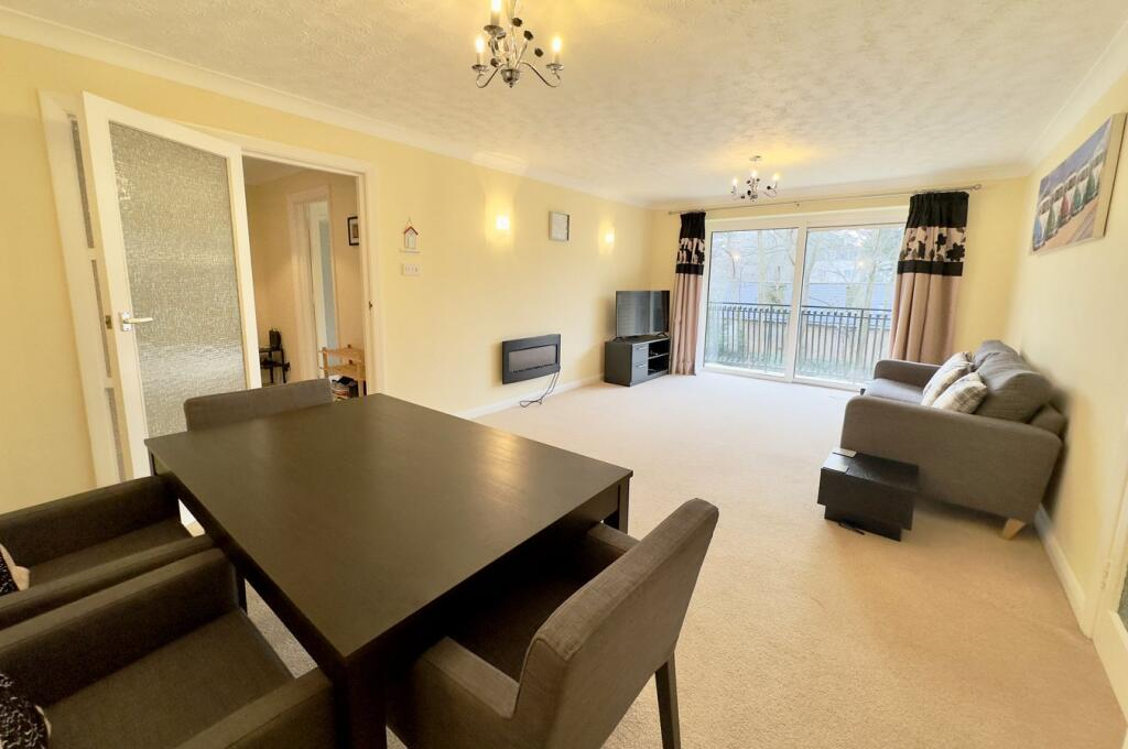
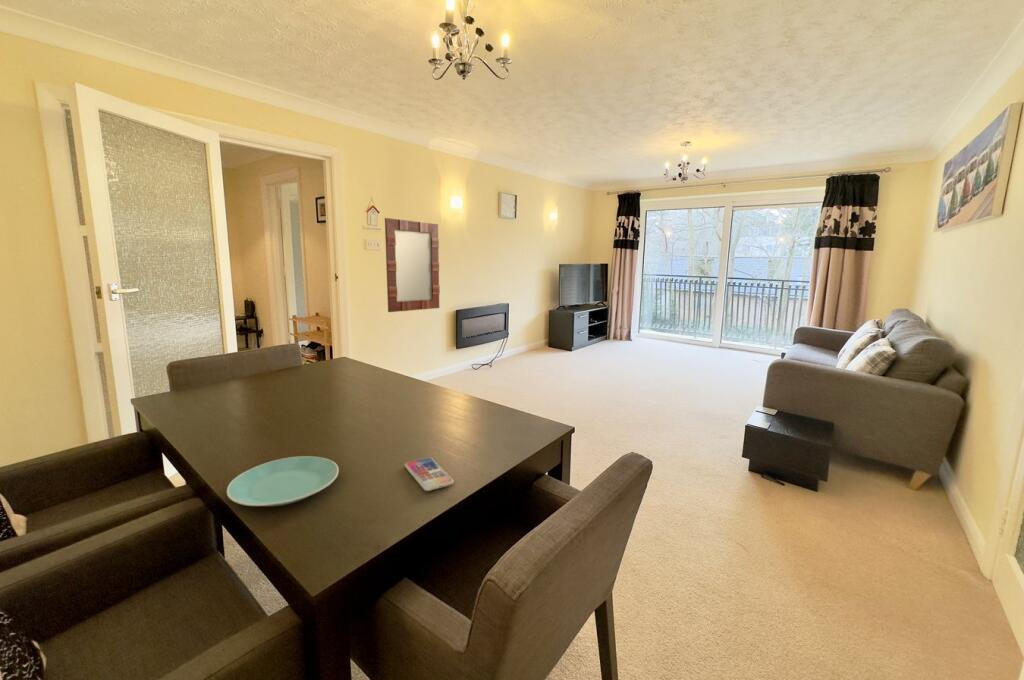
+ smartphone (428, 473)
+ plate (285, 482)
+ home mirror (414, 266)
